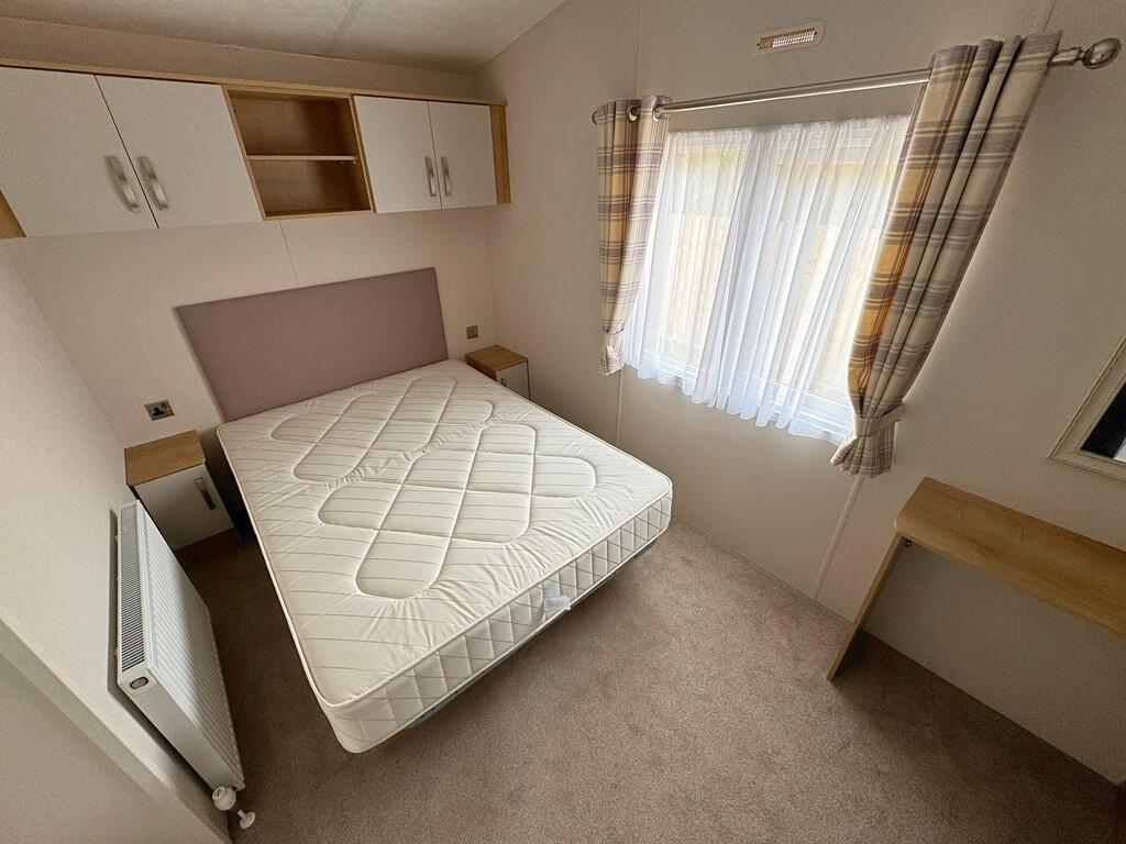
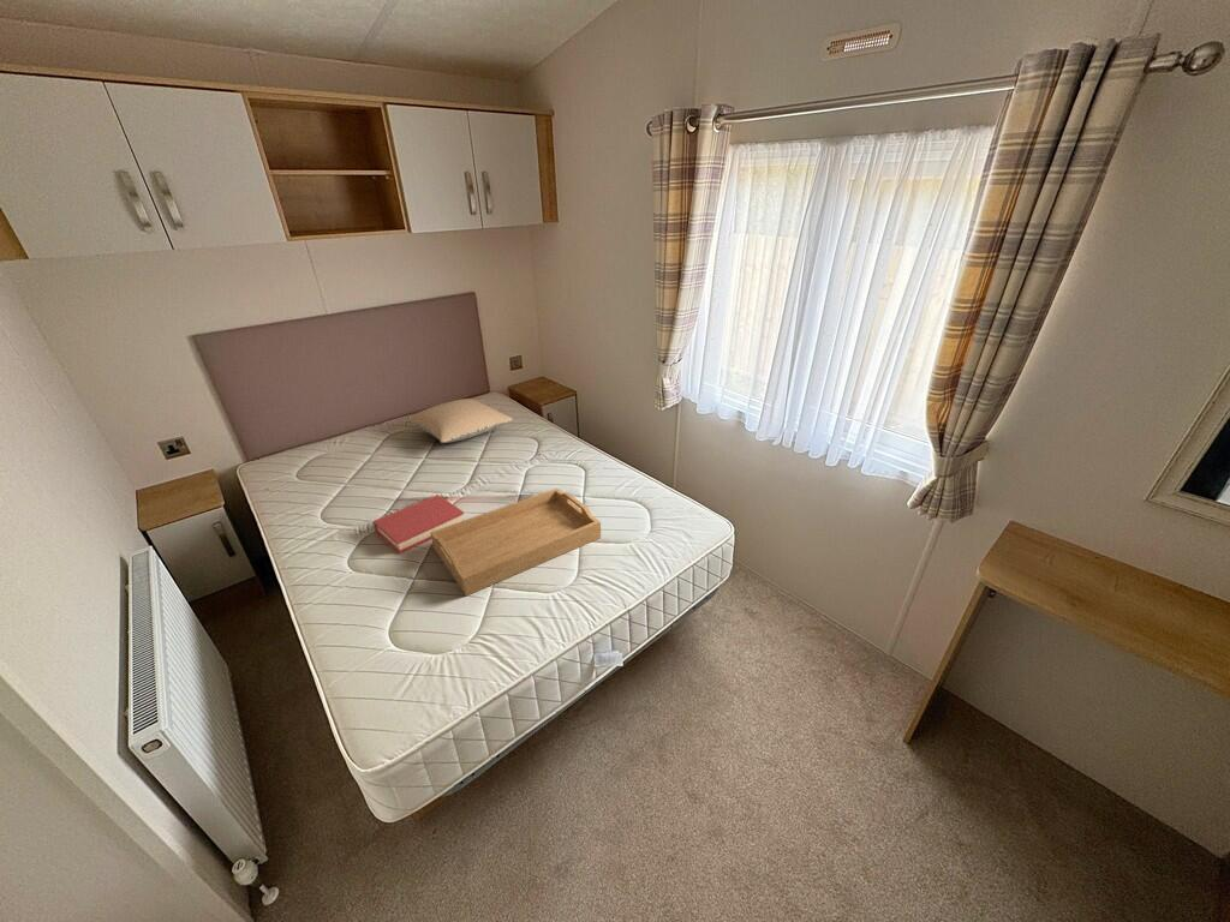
+ hardback book (419, 521)
+ pillow (459, 420)
+ serving tray (517, 532)
